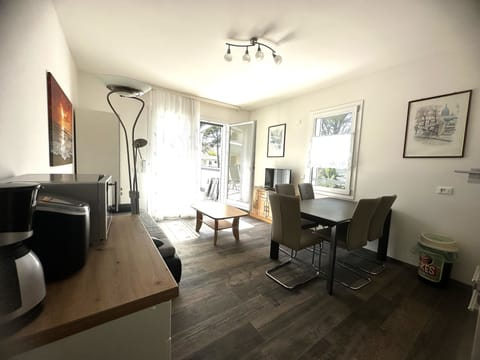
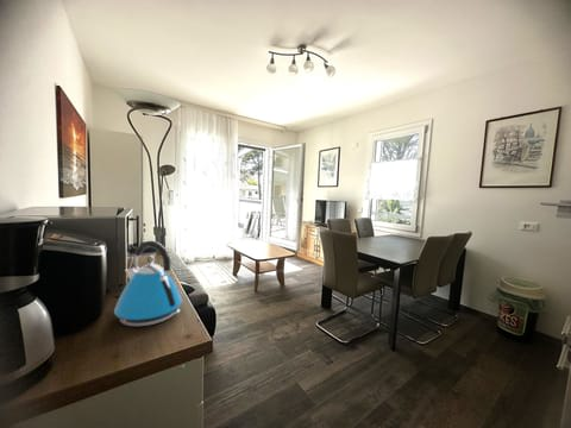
+ kettle (151, 277)
